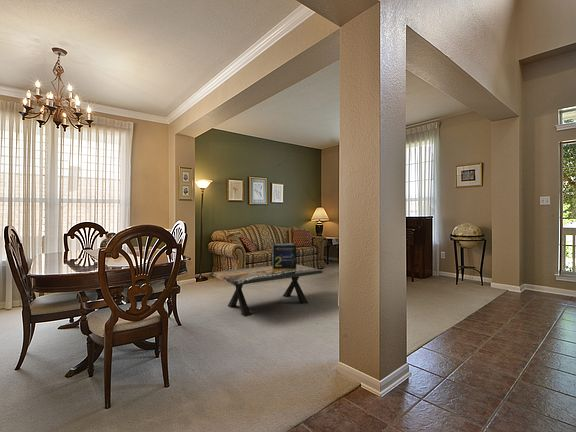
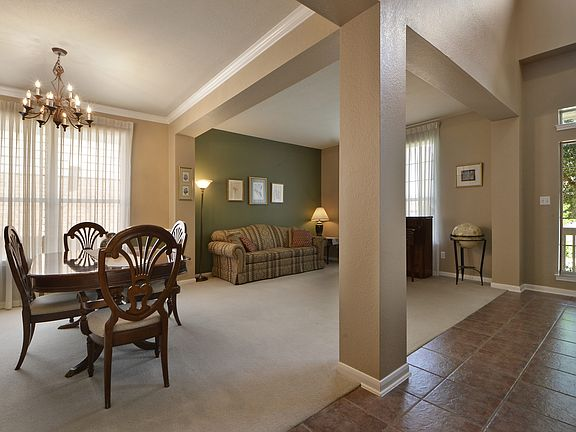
- coffee table (268, 280)
- decorative box (283, 255)
